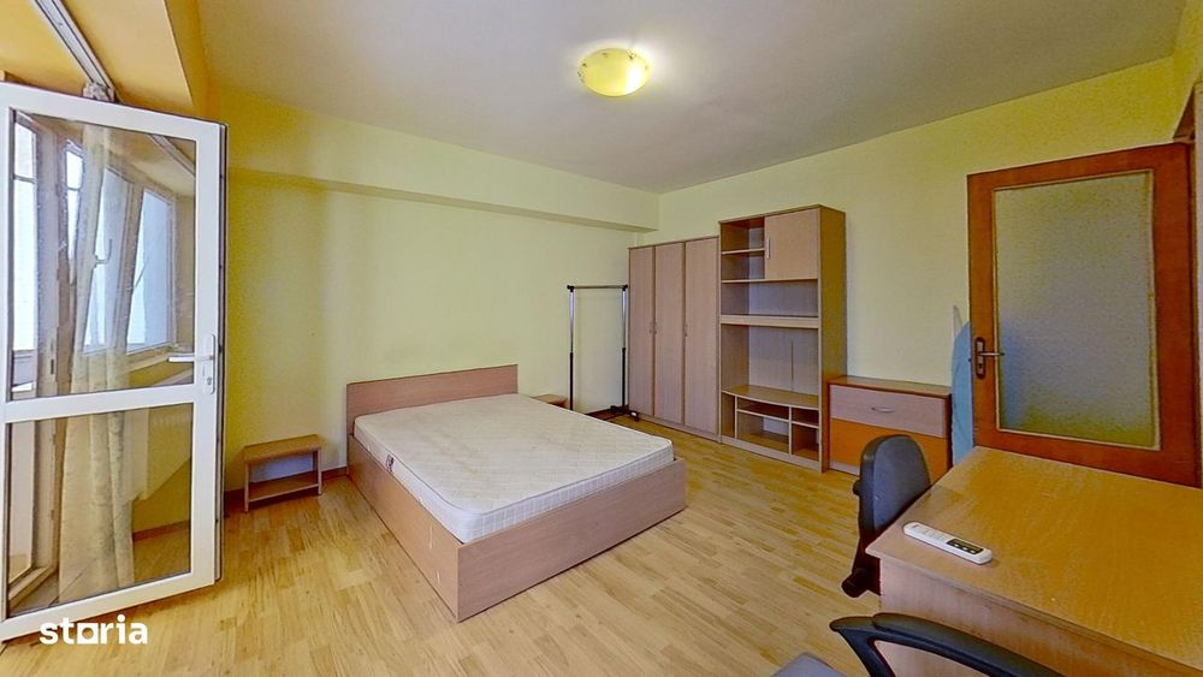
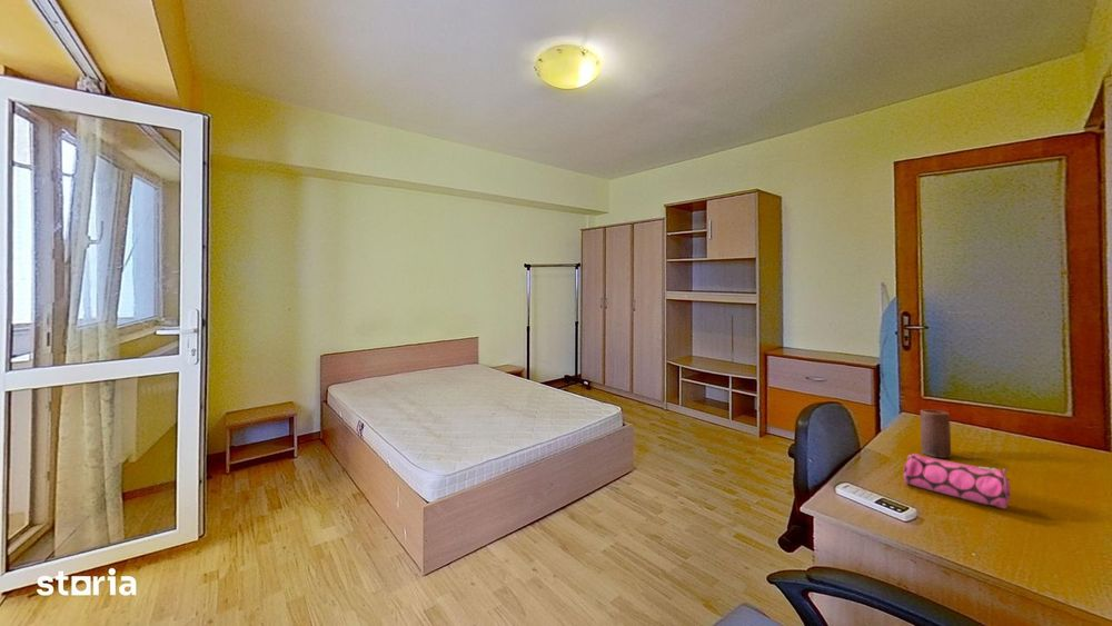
+ candle (935, 433)
+ pencil case (953, 477)
